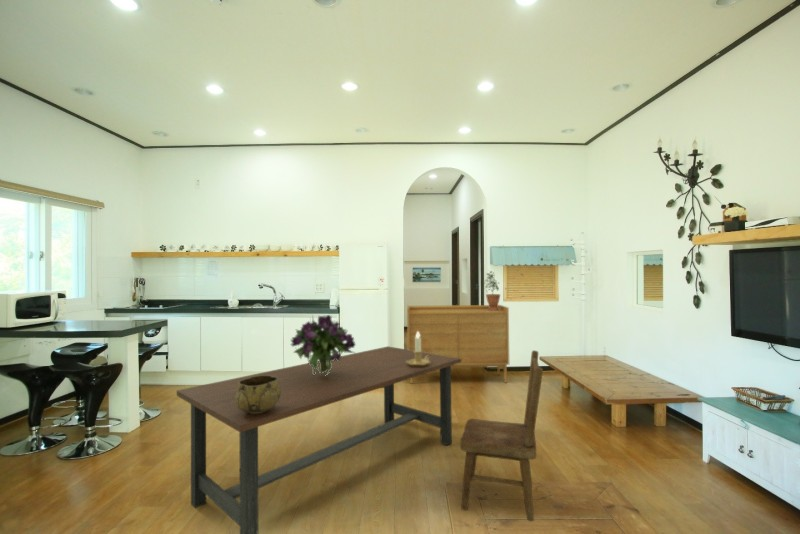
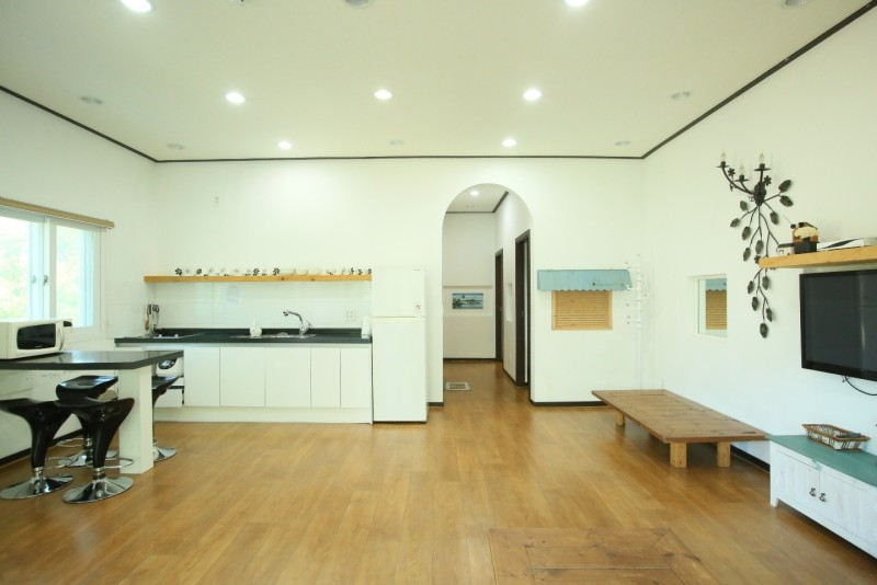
- sideboard (456, 342)
- bouquet (323, 344)
- potted plant (491, 290)
- candlestick (419, 347)
- dining table (334, 402)
- dining chair (501, 426)
- decorative bowl (258, 394)
